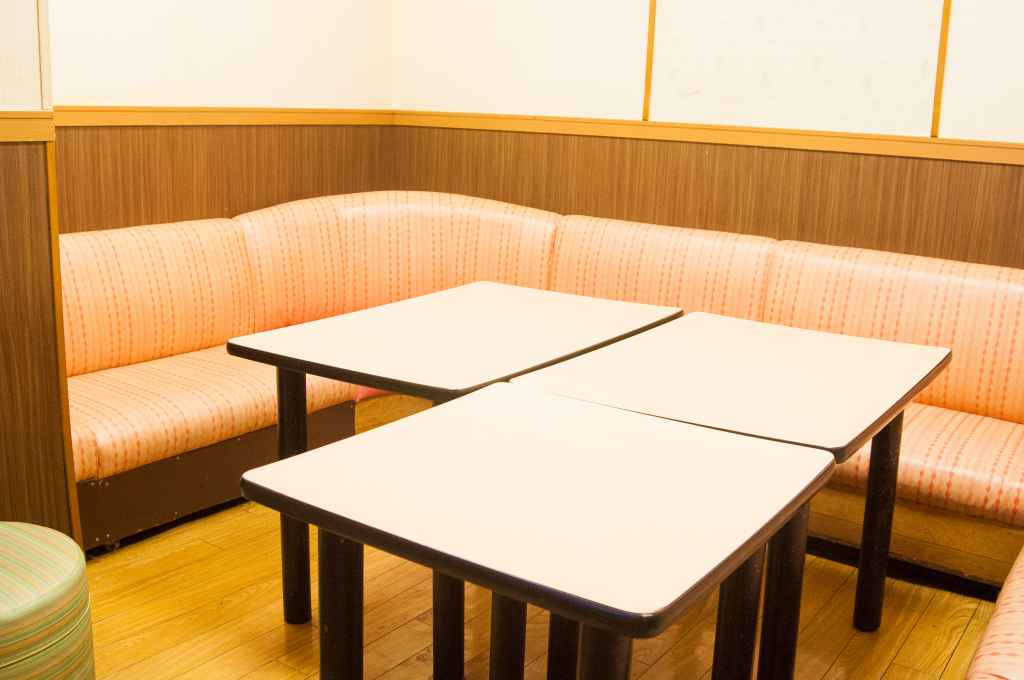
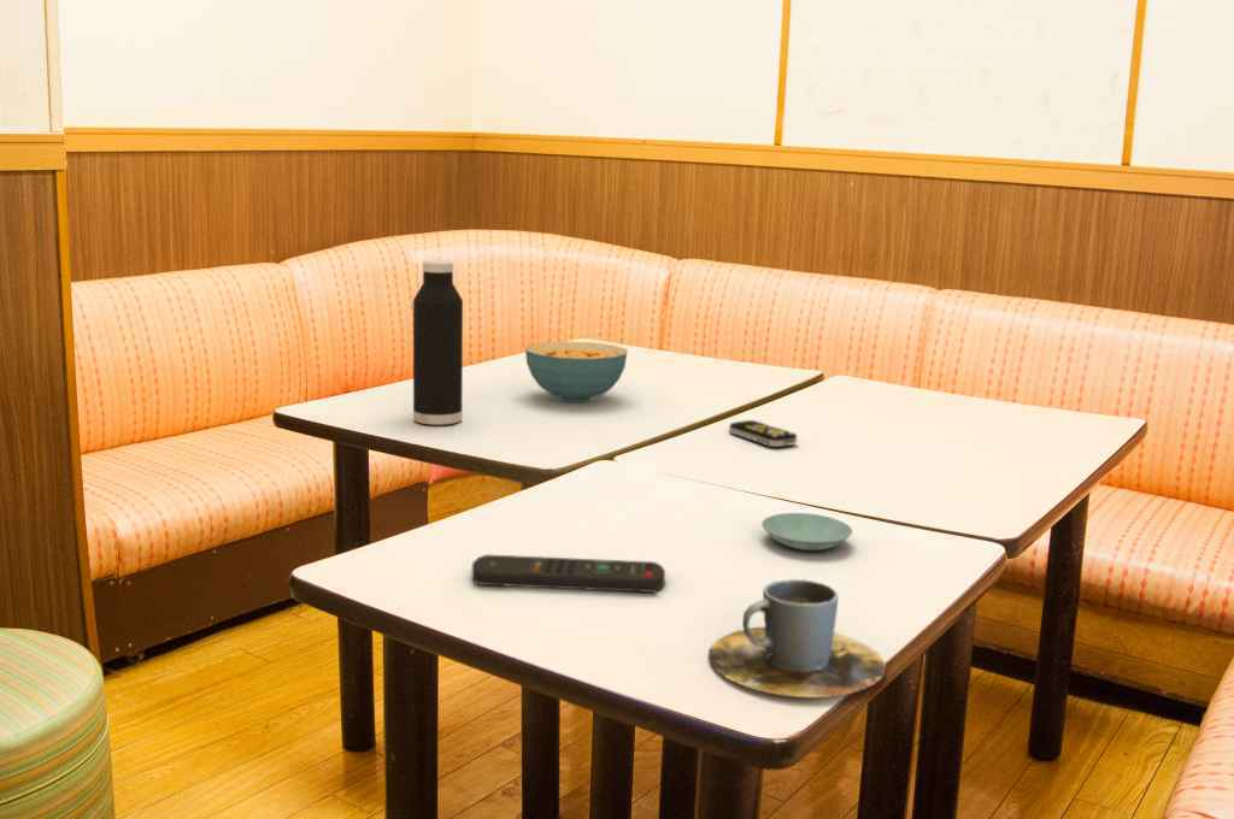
+ remote control (568, 572)
+ remote control (762, 432)
+ water bottle (437, 341)
+ cereal bowl (576, 375)
+ saucer (806, 534)
+ cup (798, 625)
